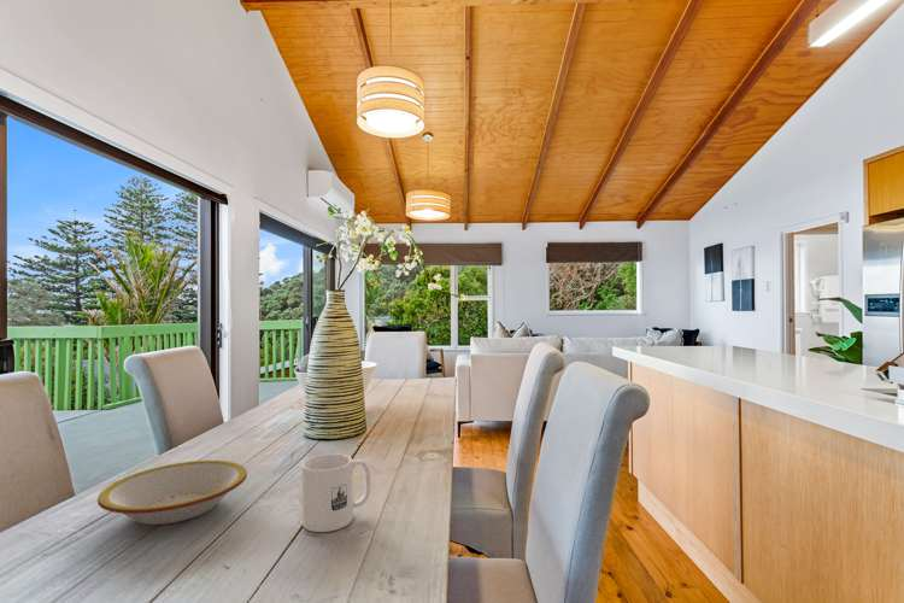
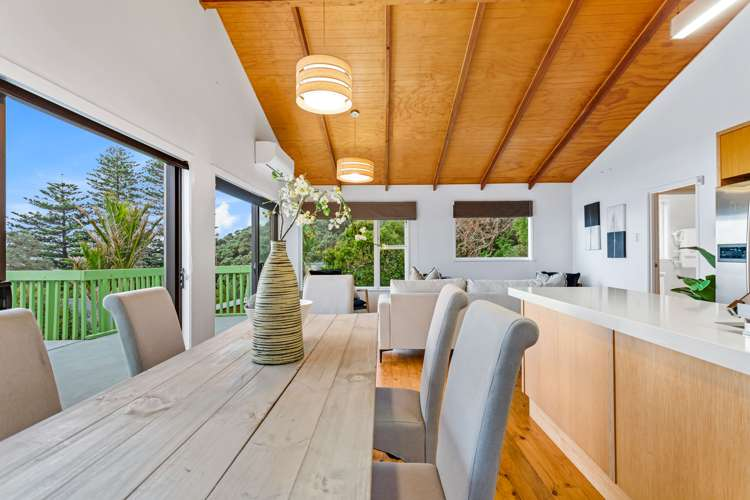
- mug (337, 487)
- bowl (177, 494)
